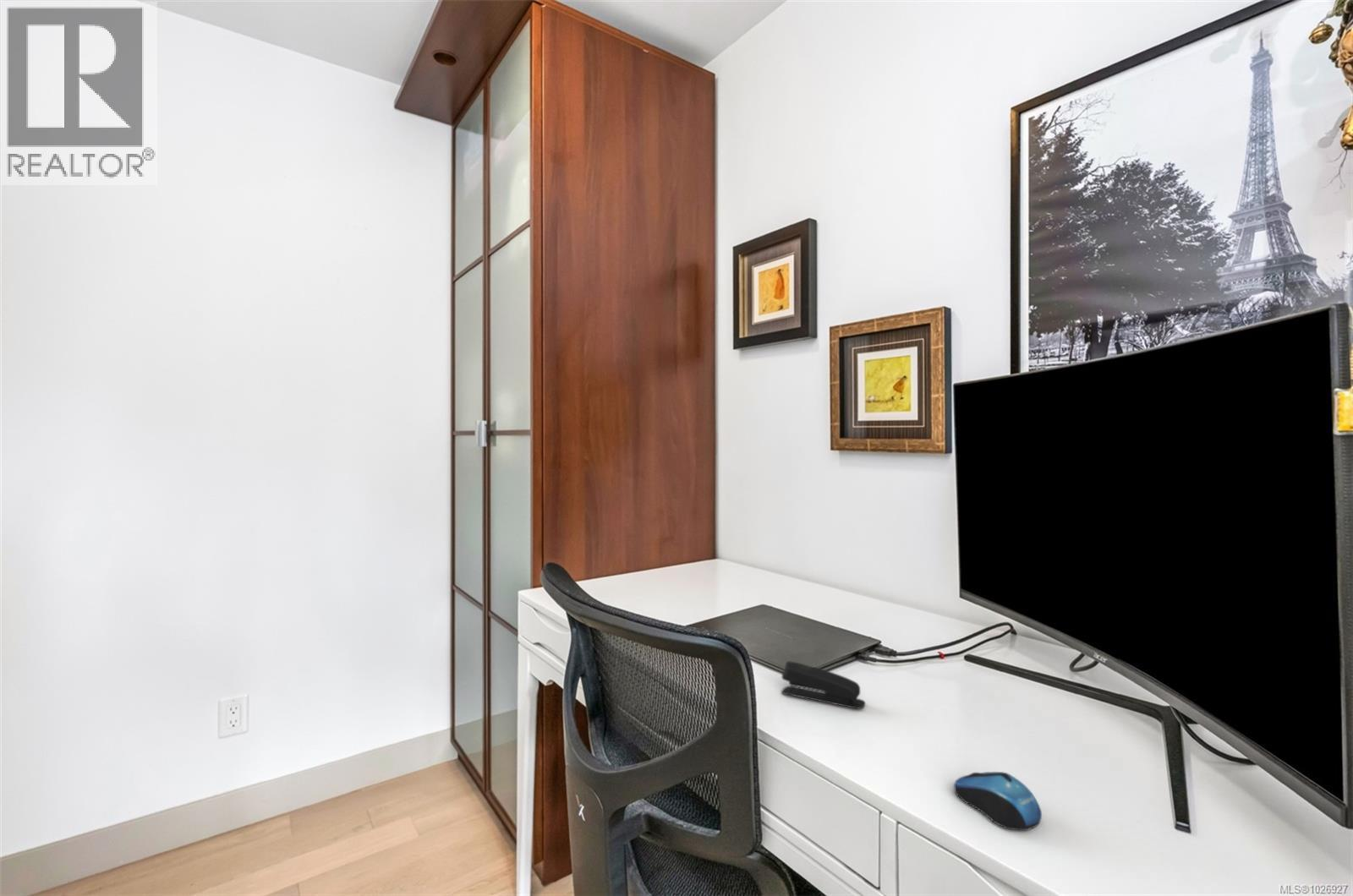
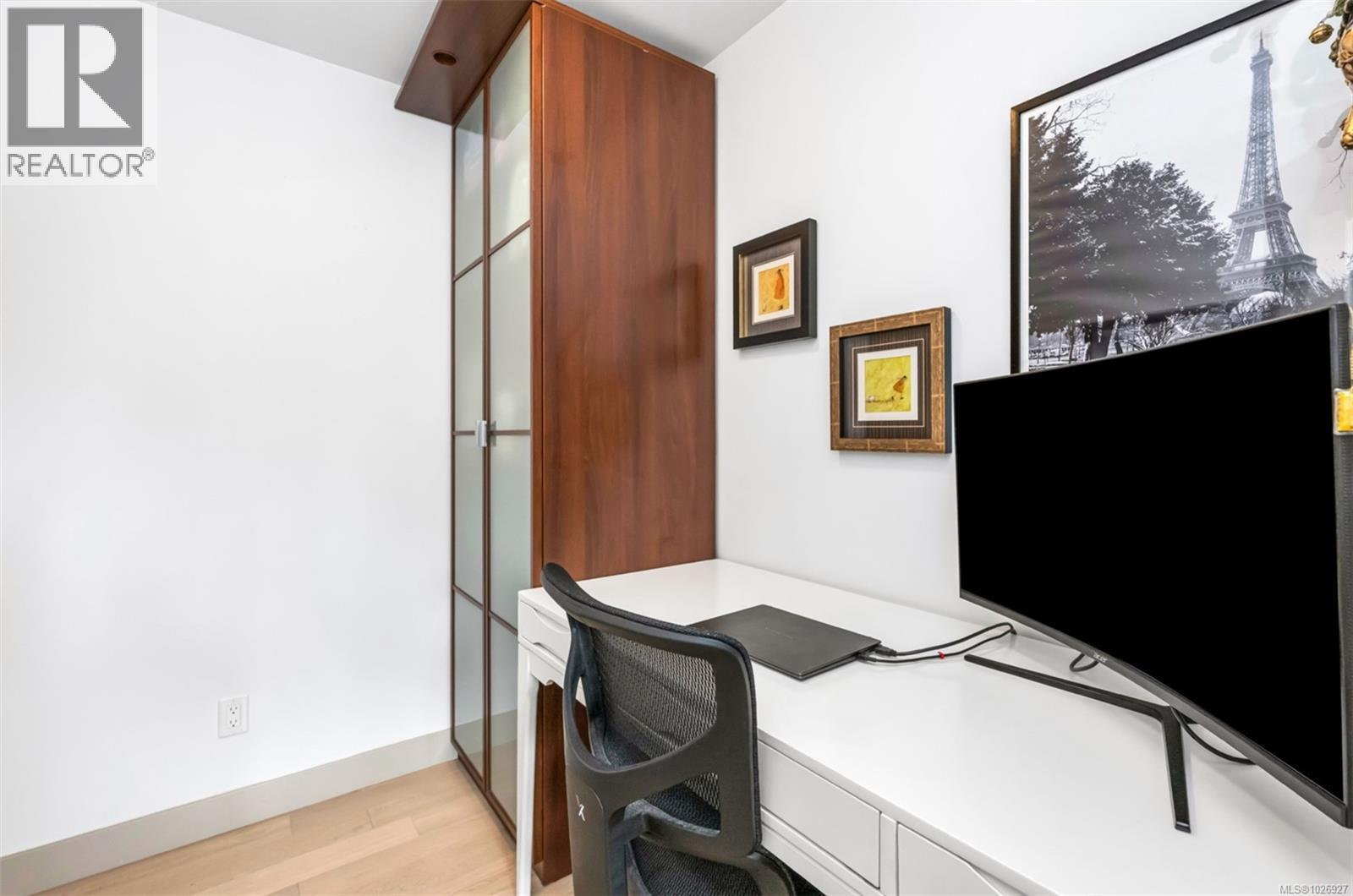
- computer mouse (994, 789)
- stapler (822, 683)
